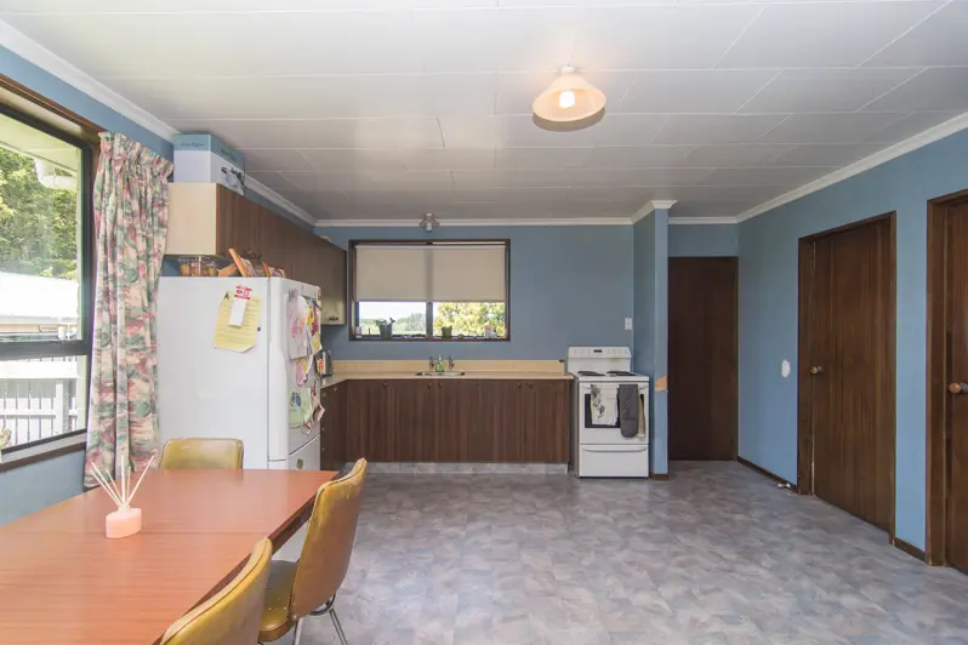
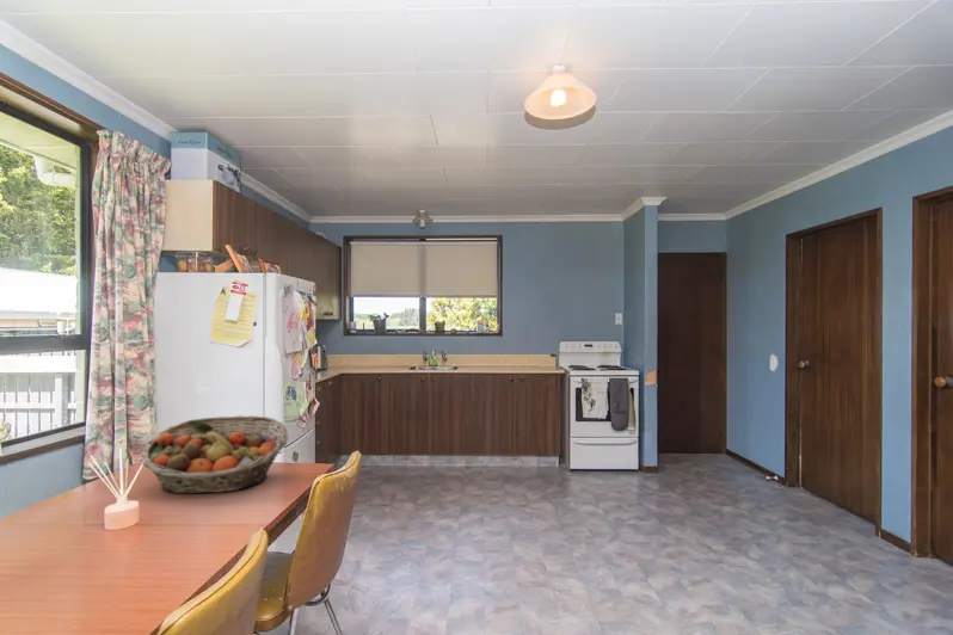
+ fruit basket (217, 452)
